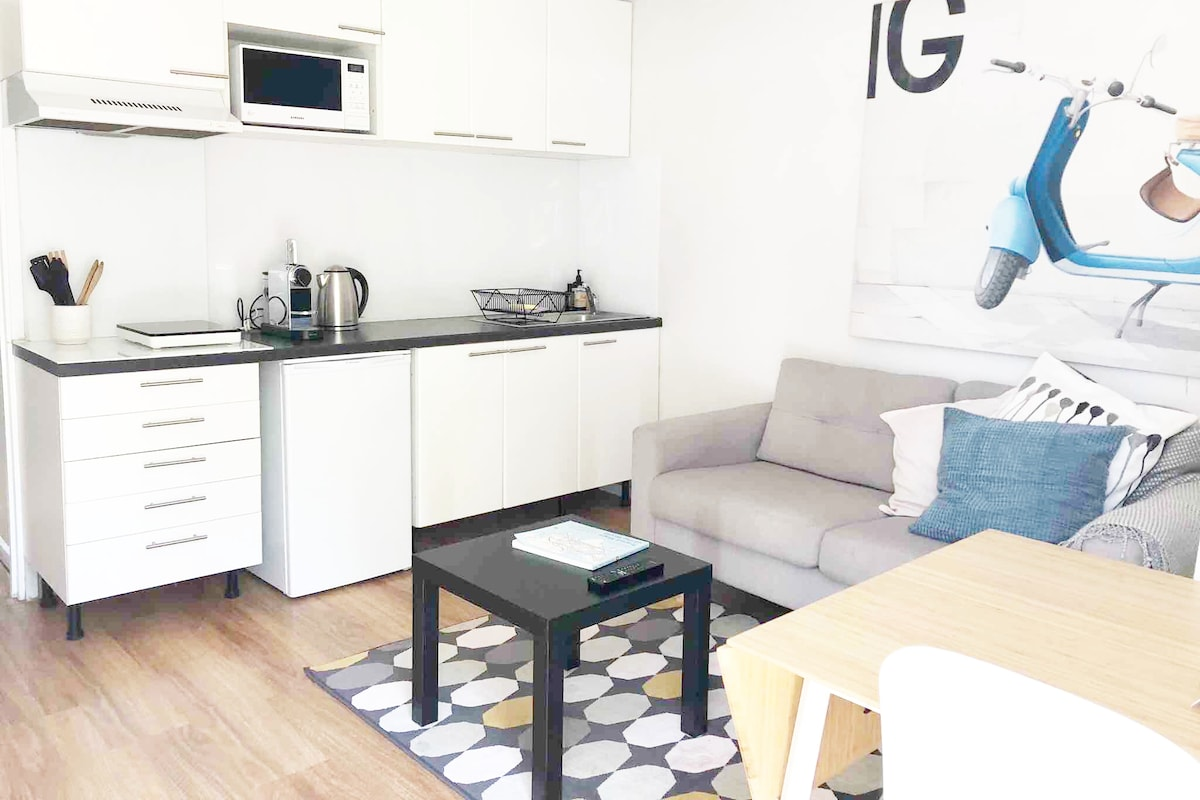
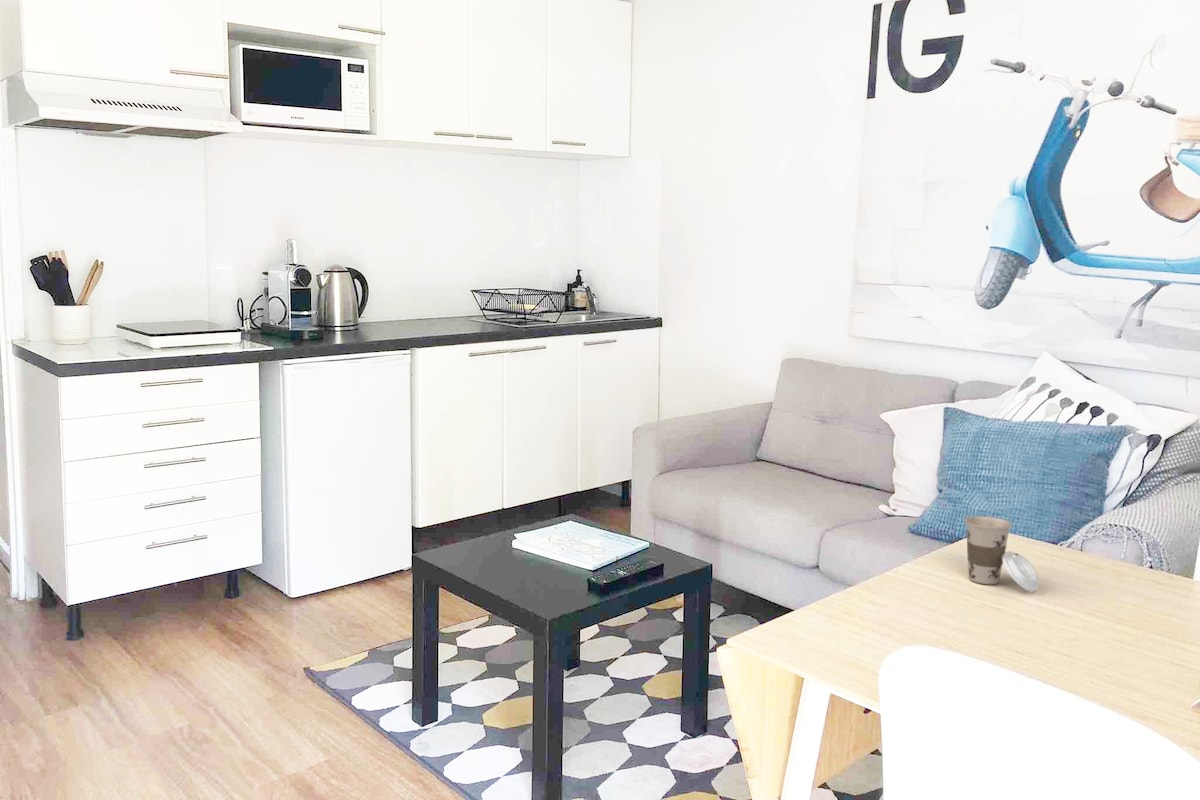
+ cup (1000, 554)
